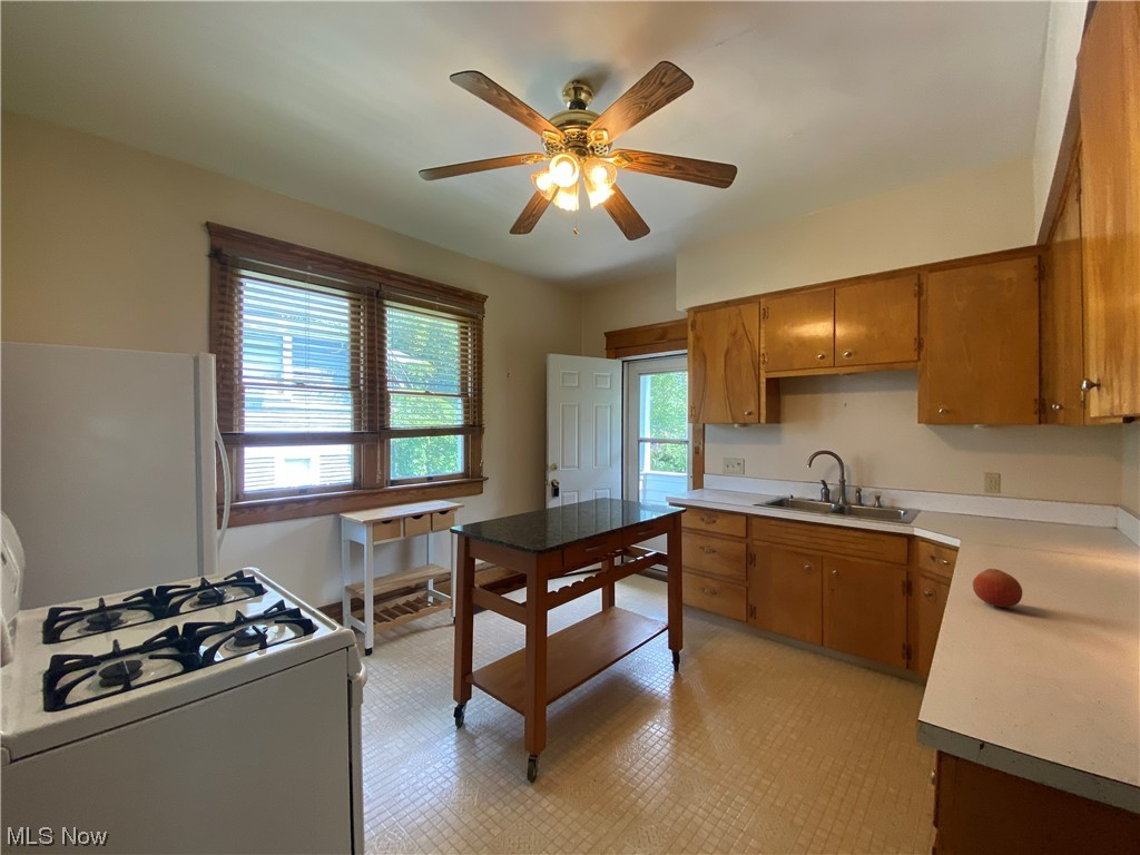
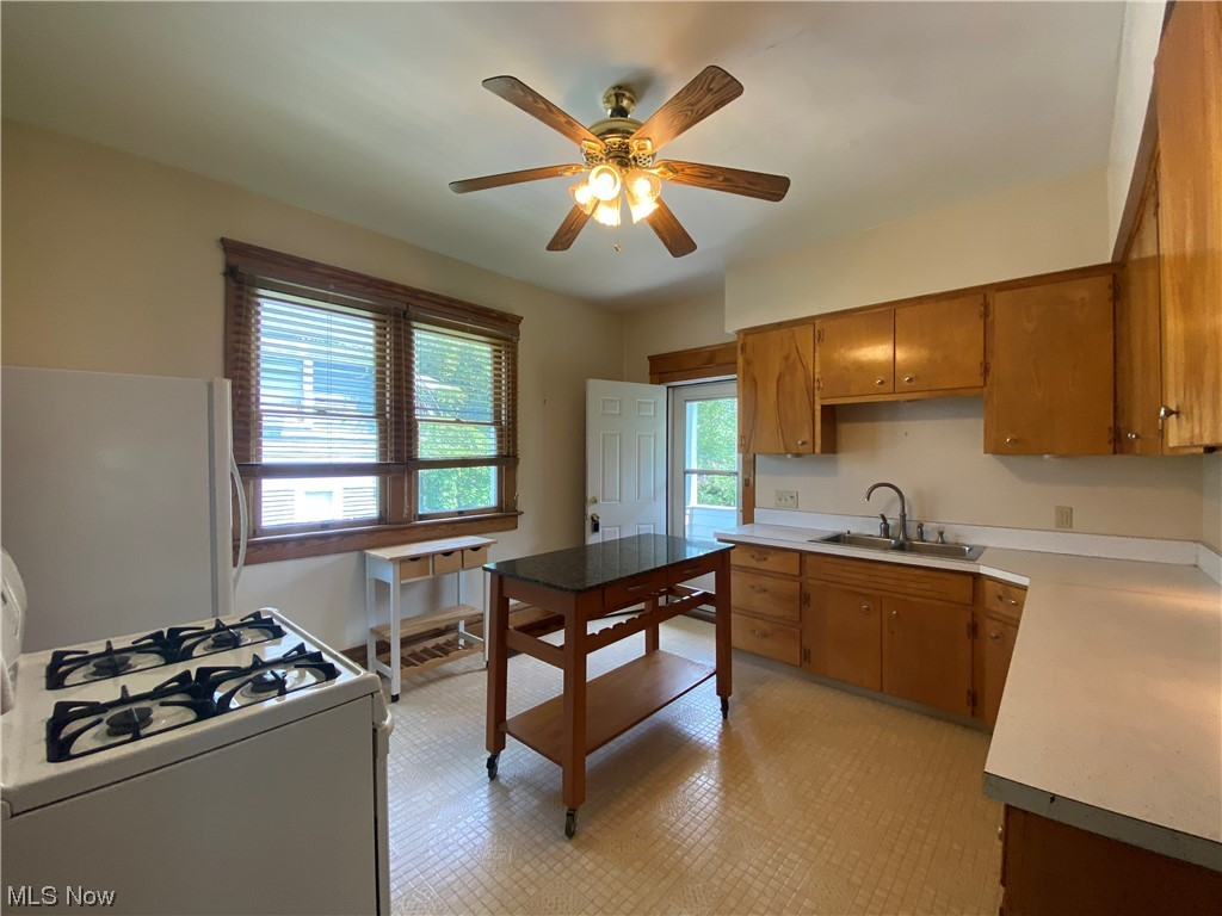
- fruit (996, 587)
